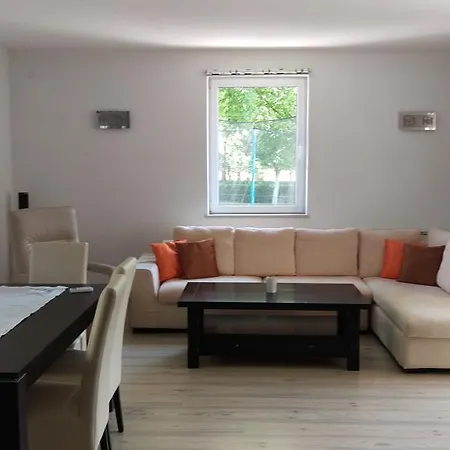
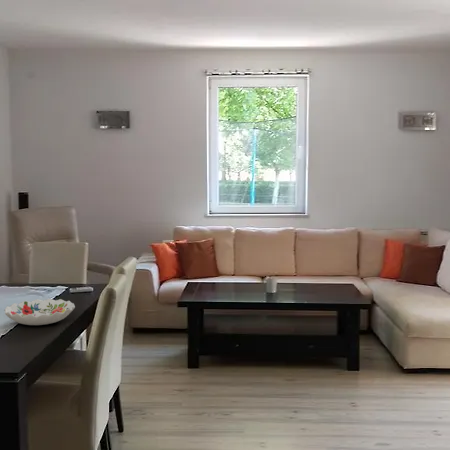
+ decorative bowl (40, 313)
